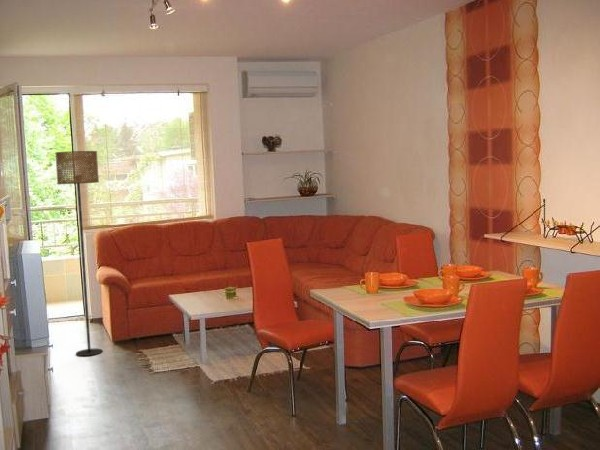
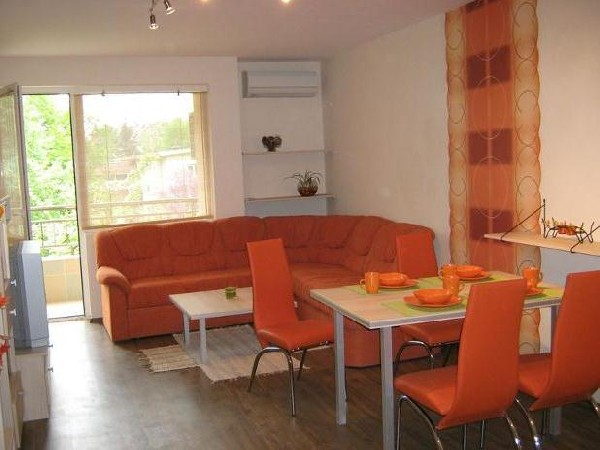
- floor lamp (82, 253)
